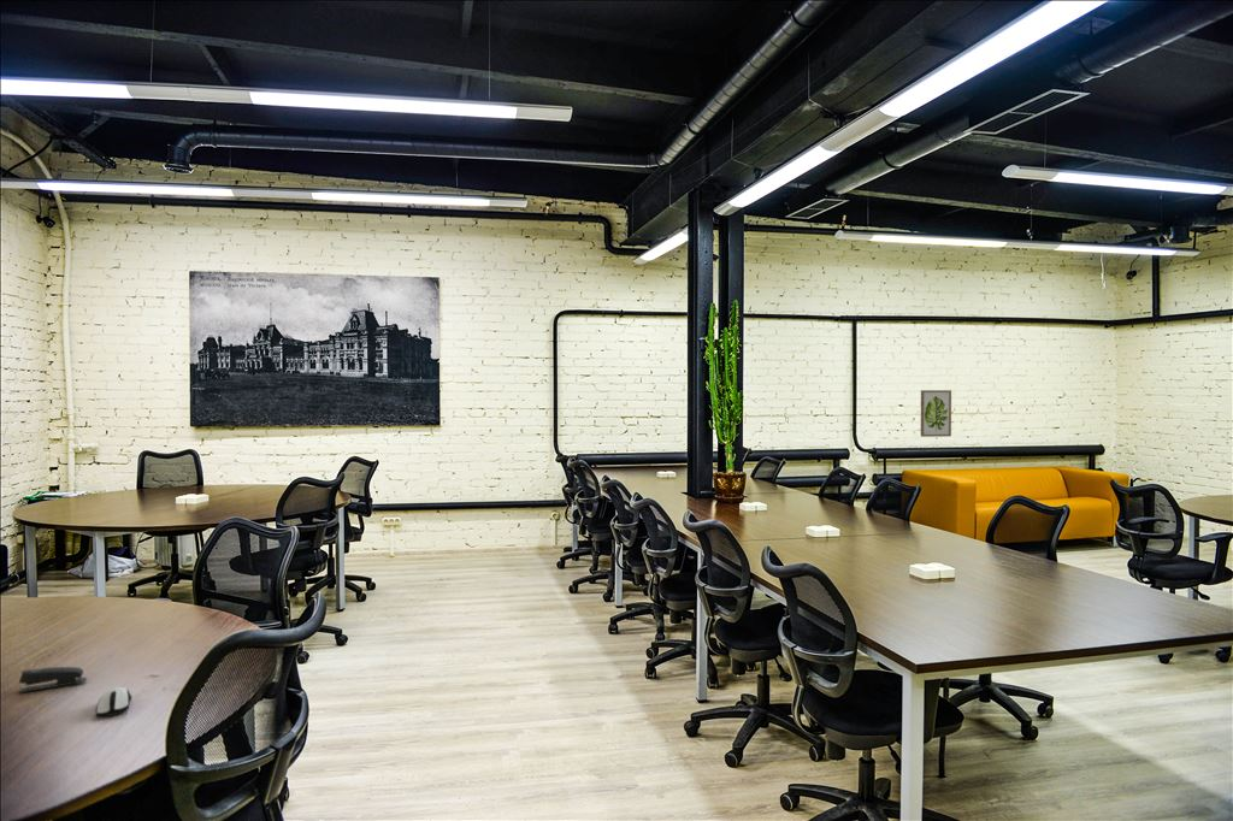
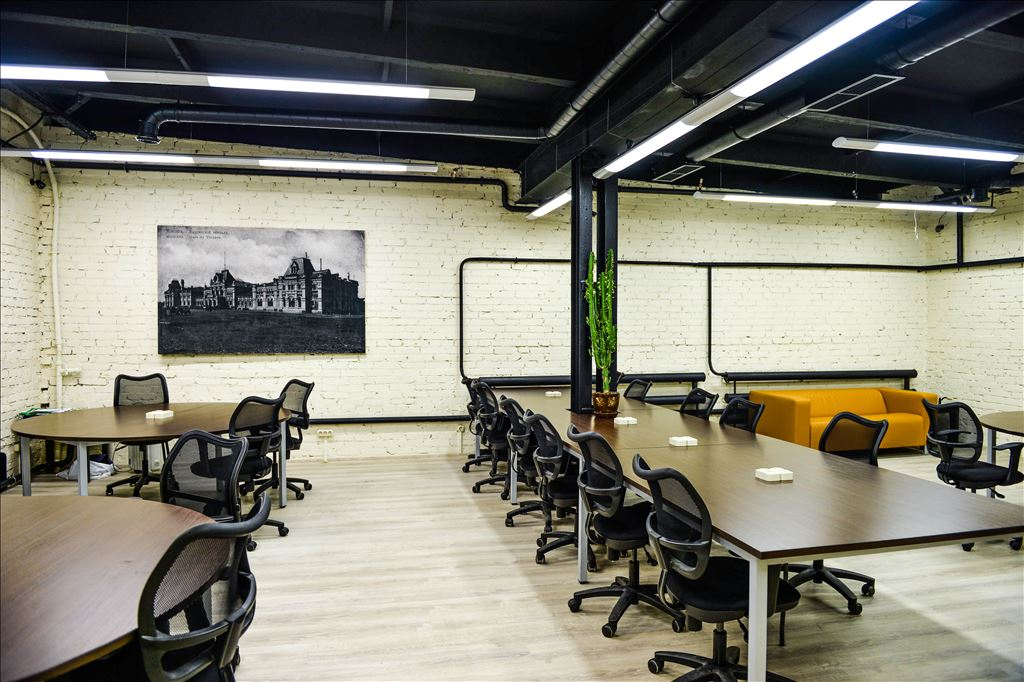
- wall art (936, 413)
- stapler (53, 675)
- computer mouse (114, 698)
